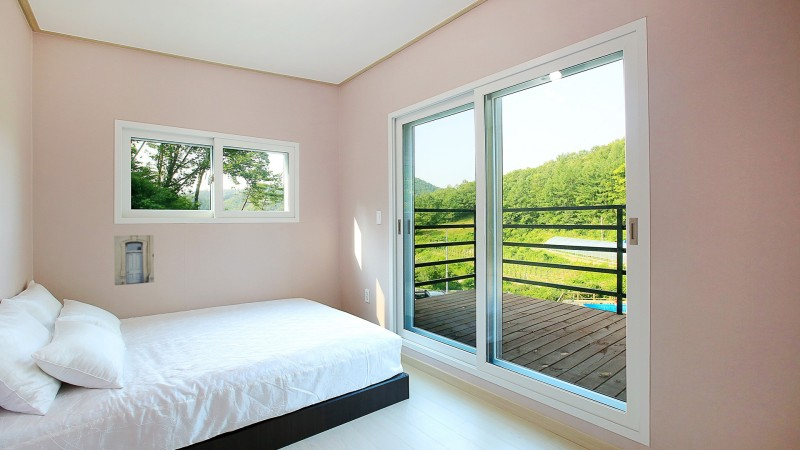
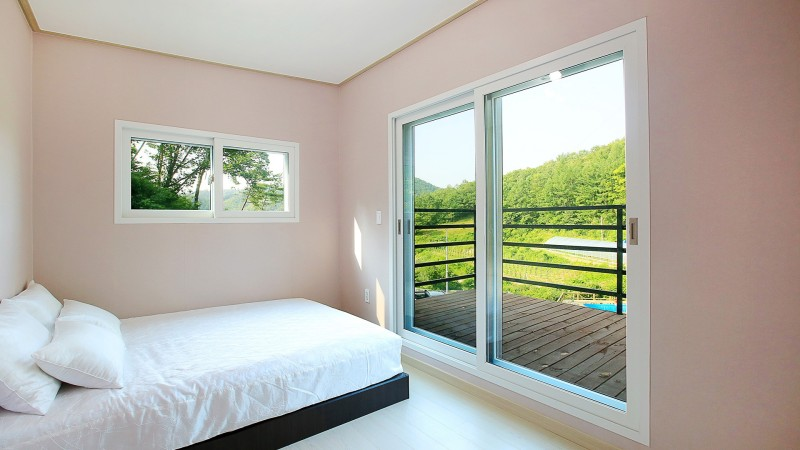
- wall art (134, 259)
